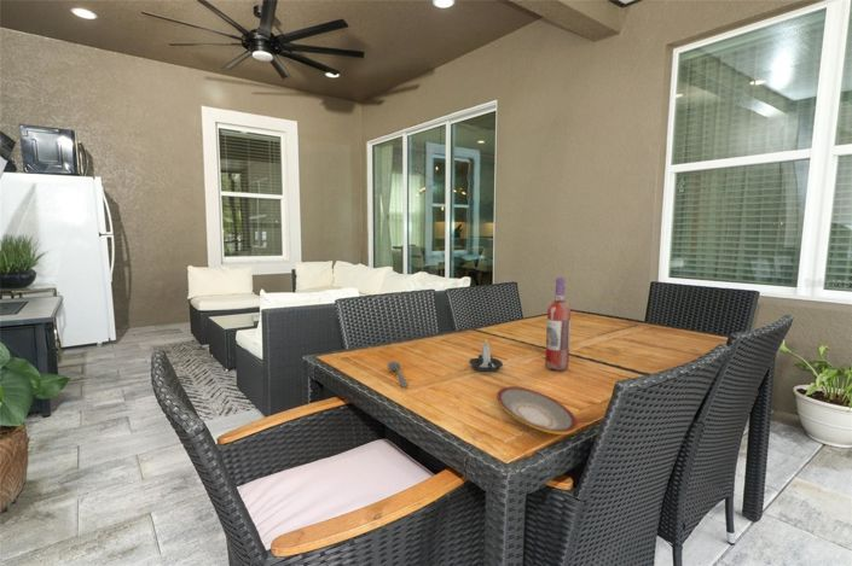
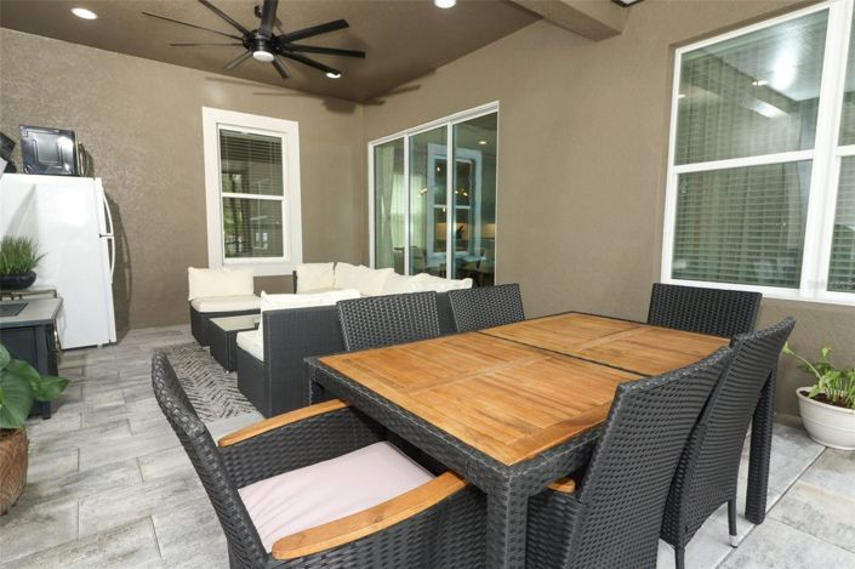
- wine bottle (558, 322)
- candle (486, 352)
- plate (533, 410)
- soupspoon (398, 373)
